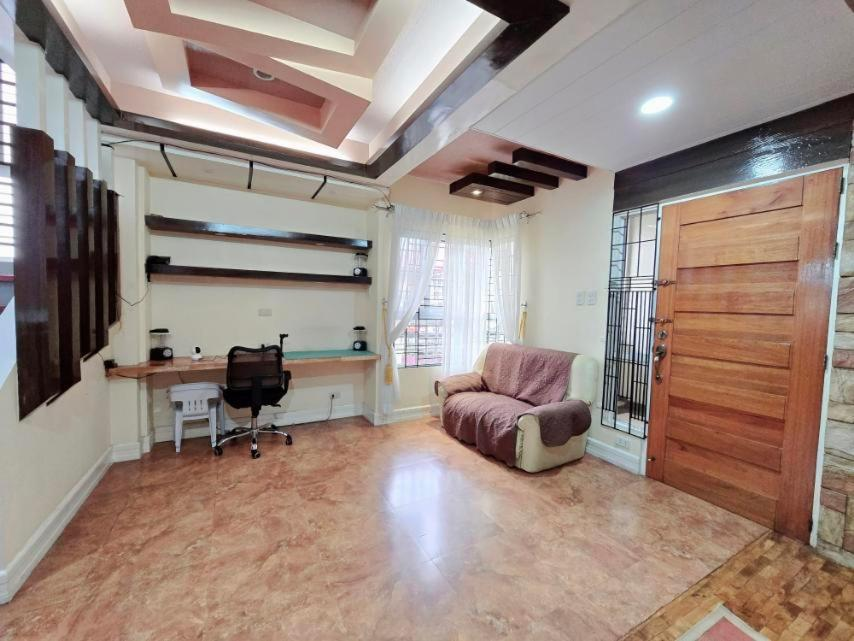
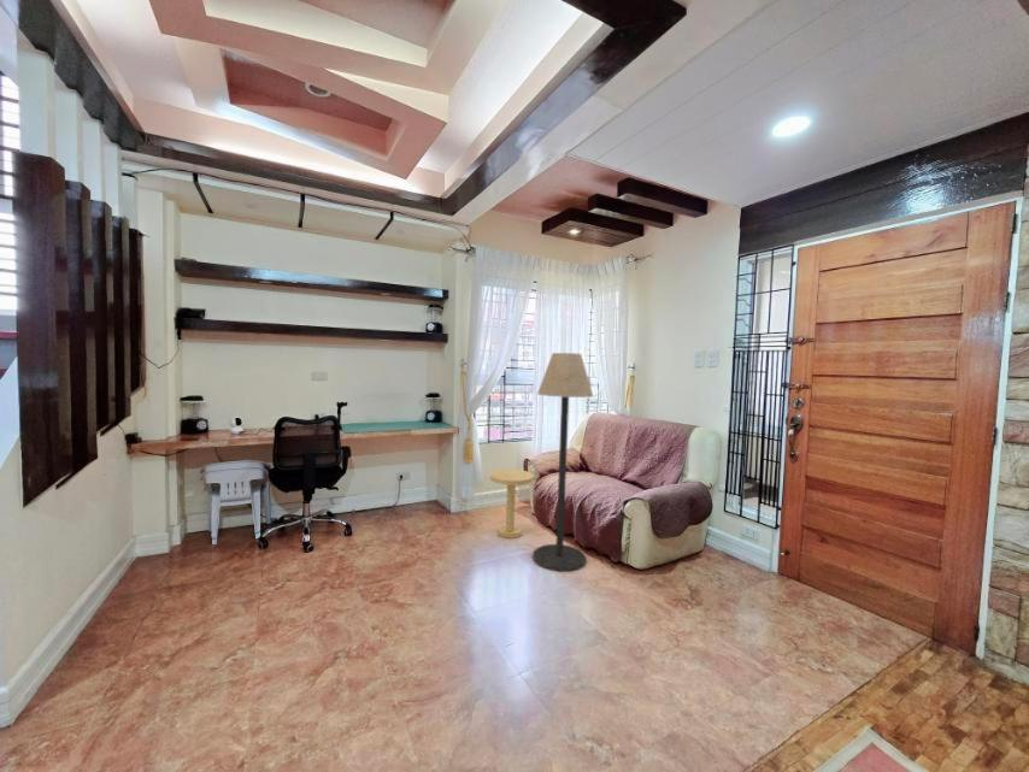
+ floor lamp (563, 456)
+ side table (511, 503)
